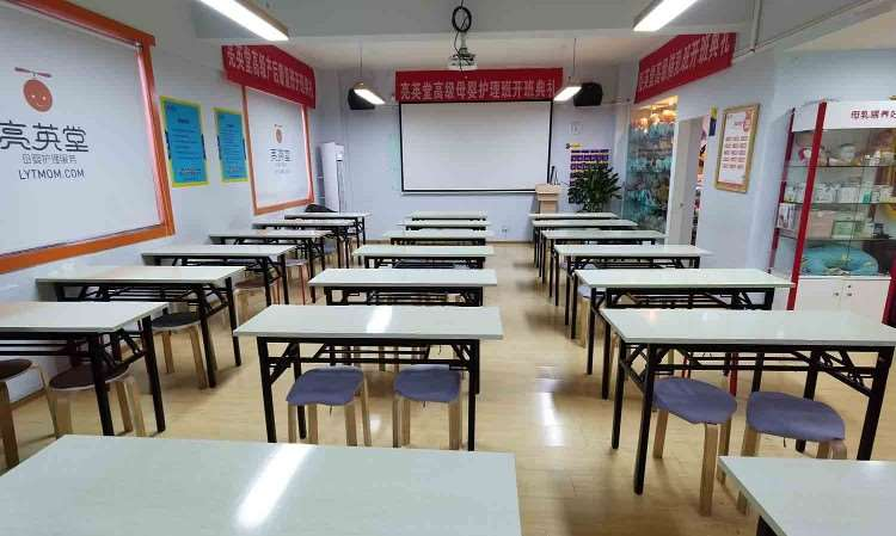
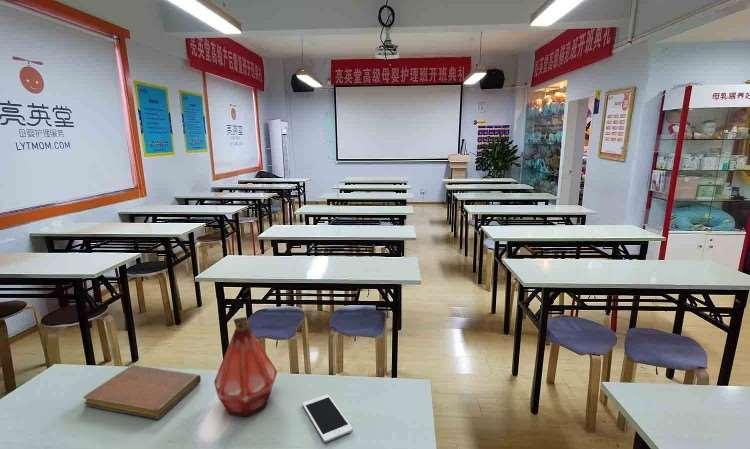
+ cell phone (326, 416)
+ notebook (144, 388)
+ bottle (243, 362)
